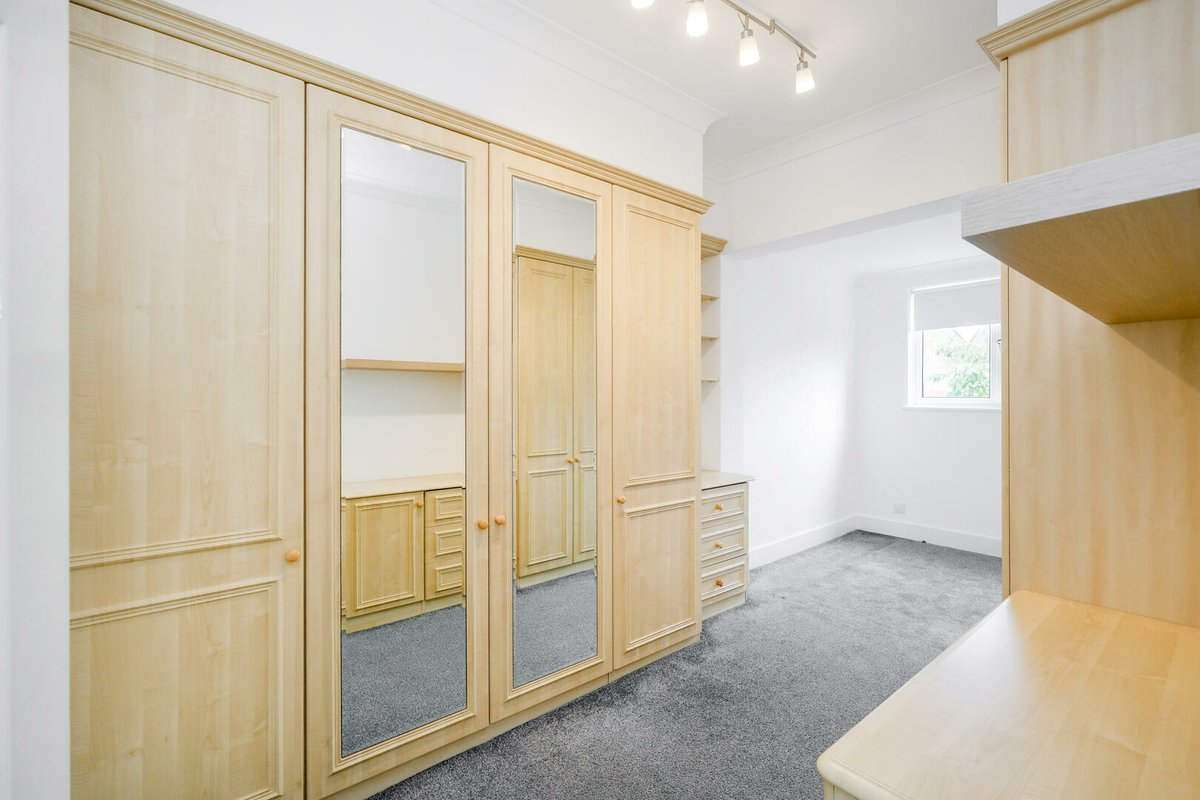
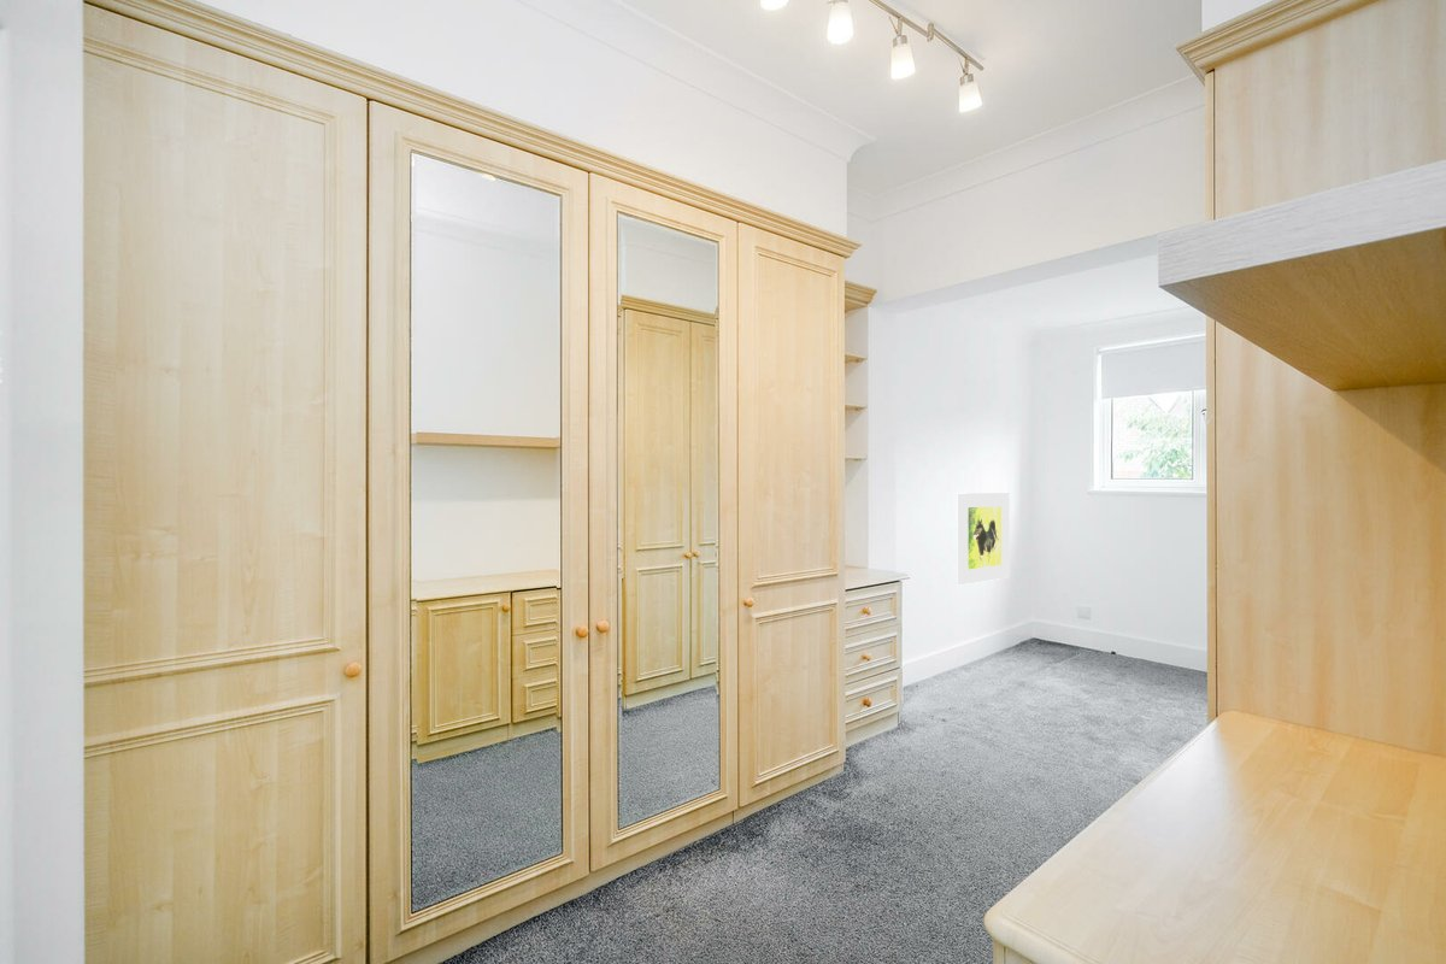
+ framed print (984, 536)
